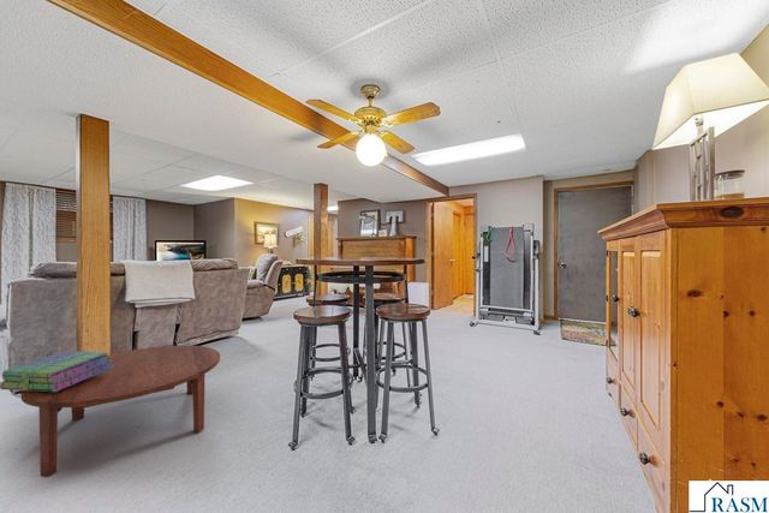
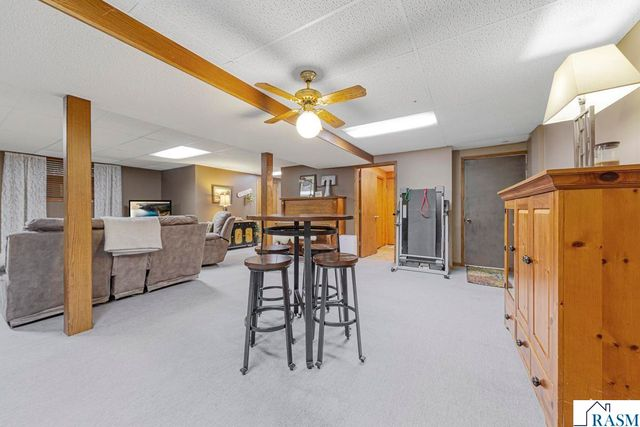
- stack of books (60, 371)
- coffee table (136, 395)
